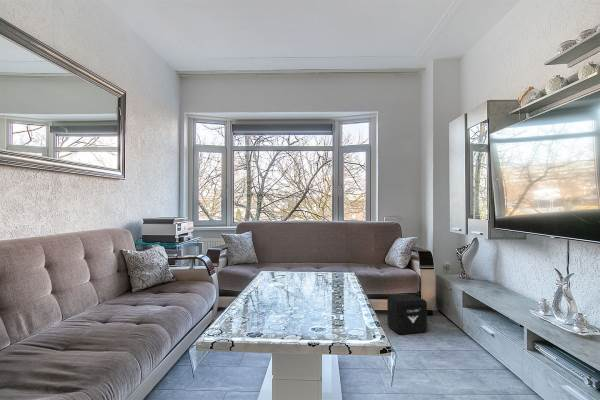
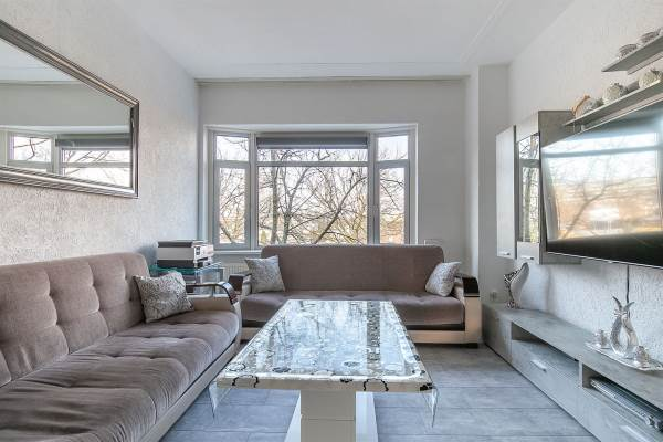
- air purifier (407, 314)
